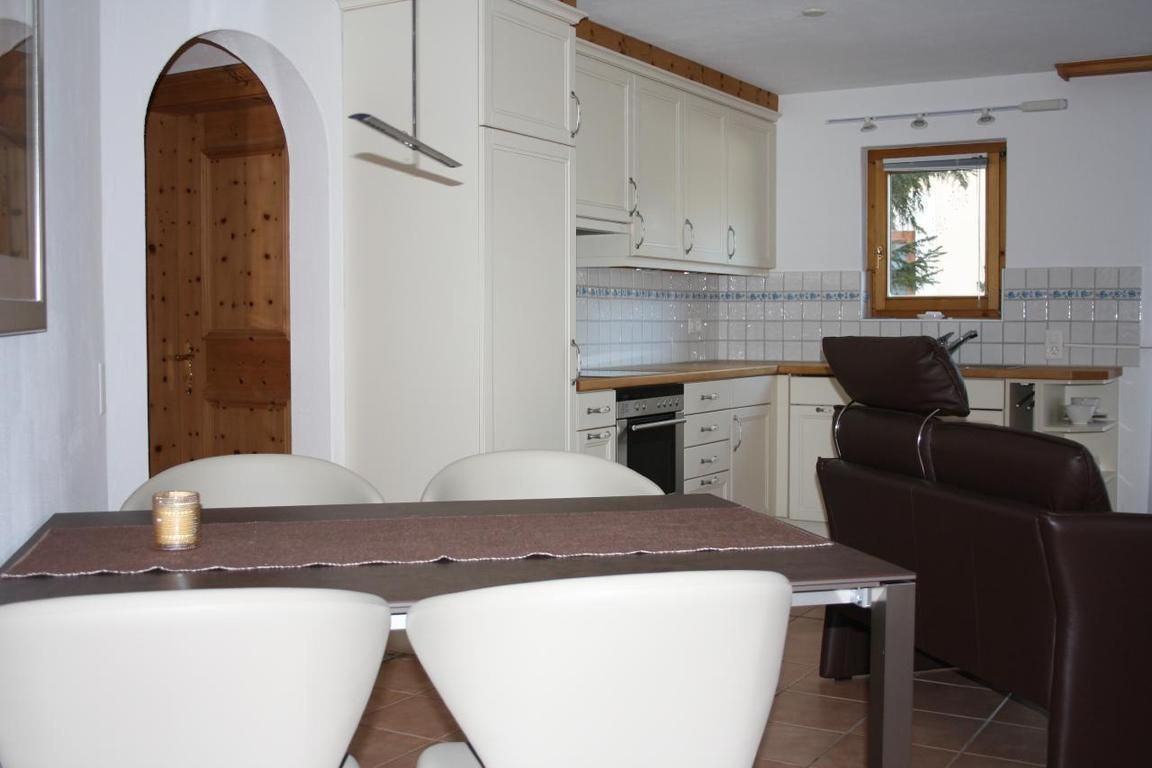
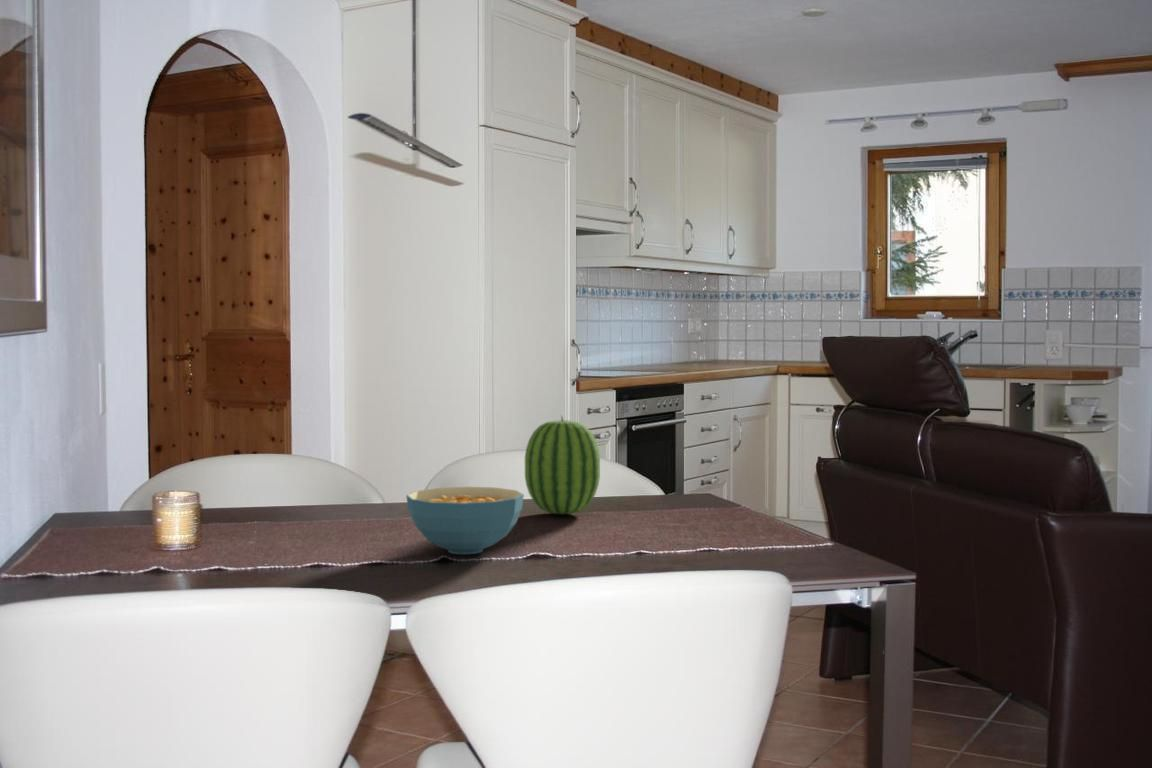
+ cereal bowl (465, 522)
+ fruit (562, 464)
